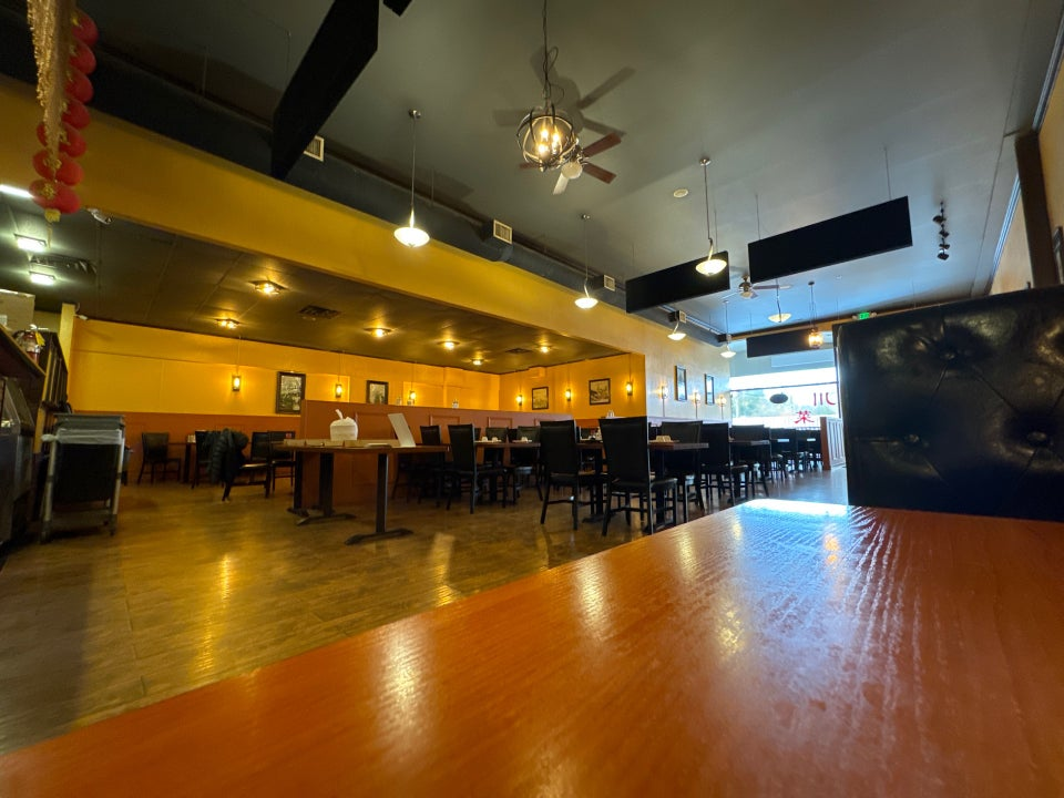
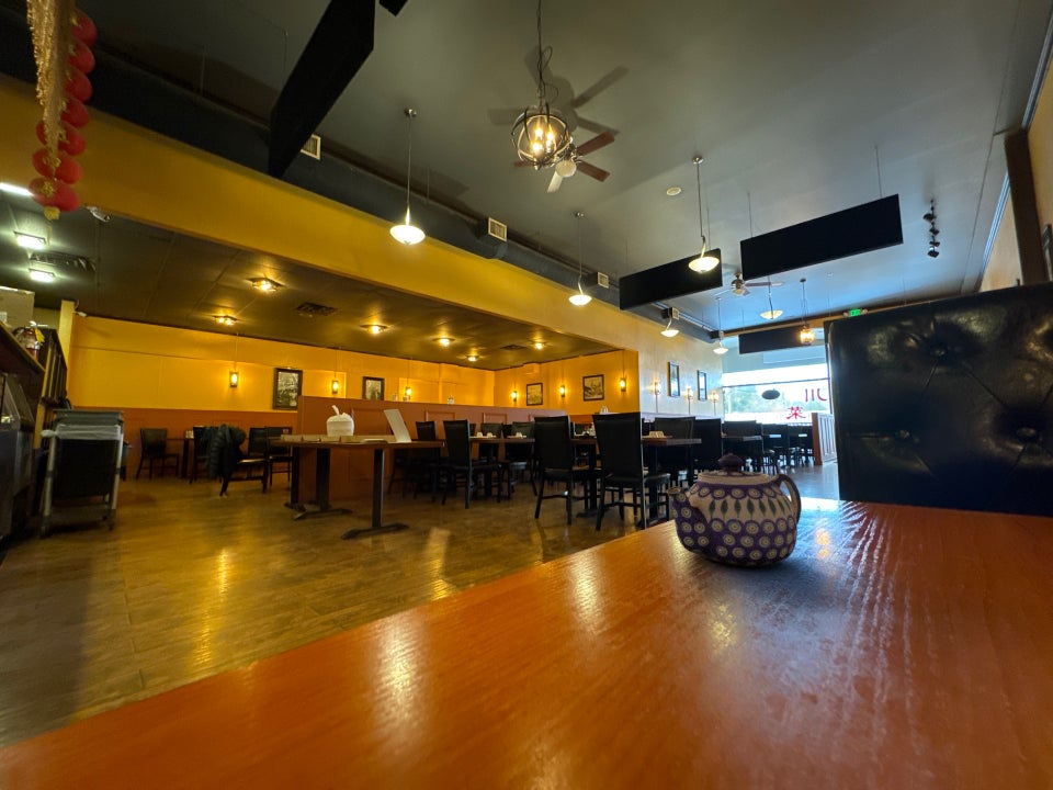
+ teapot (736, 504)
